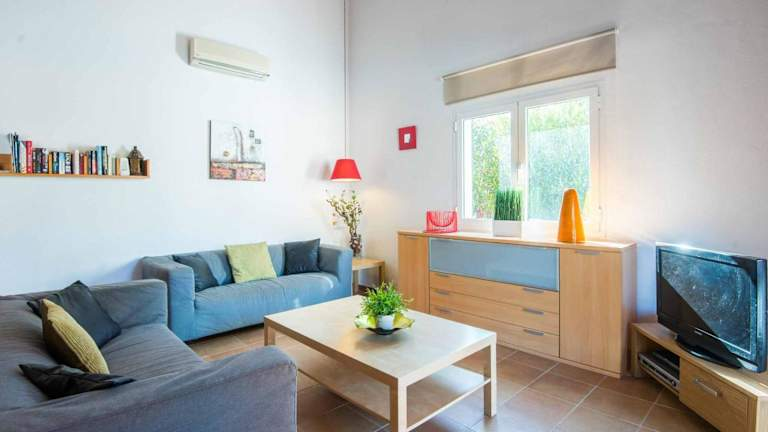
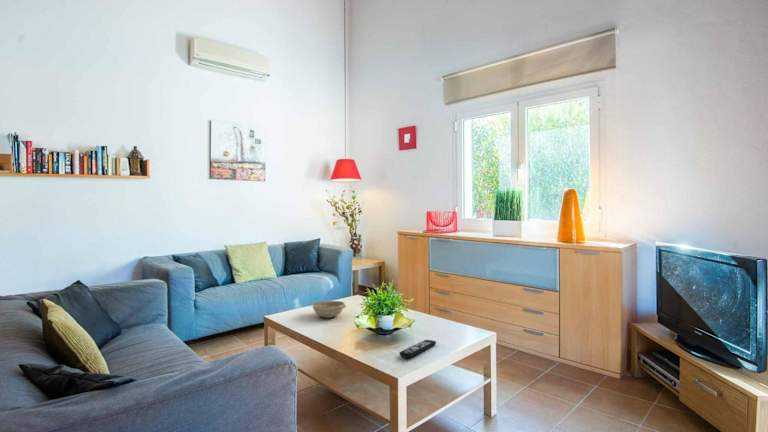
+ remote control (418, 348)
+ decorative bowl (328, 309)
